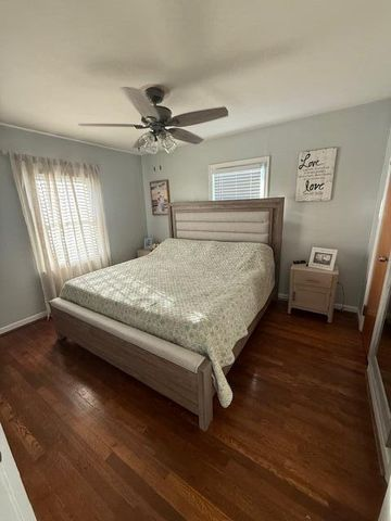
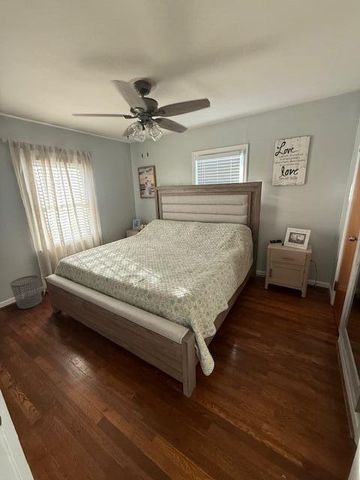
+ waste bin (27, 292)
